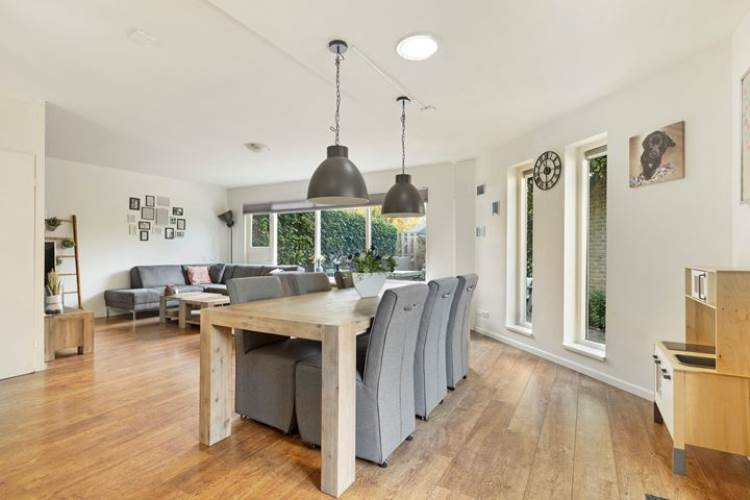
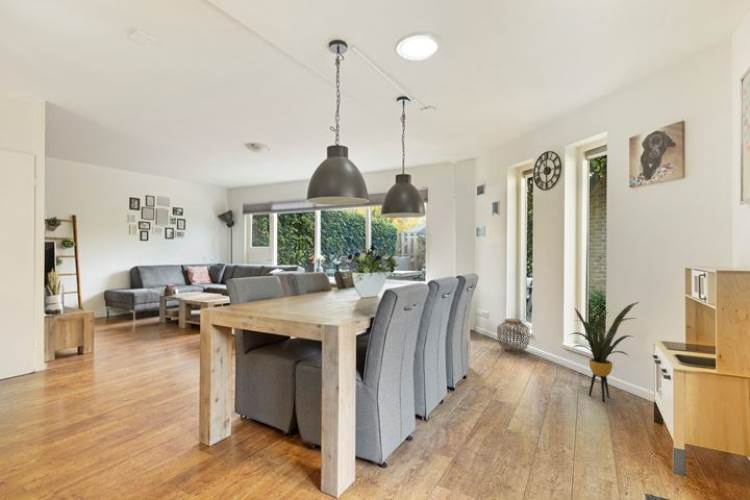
+ woven basket (513, 335)
+ house plant (607, 351)
